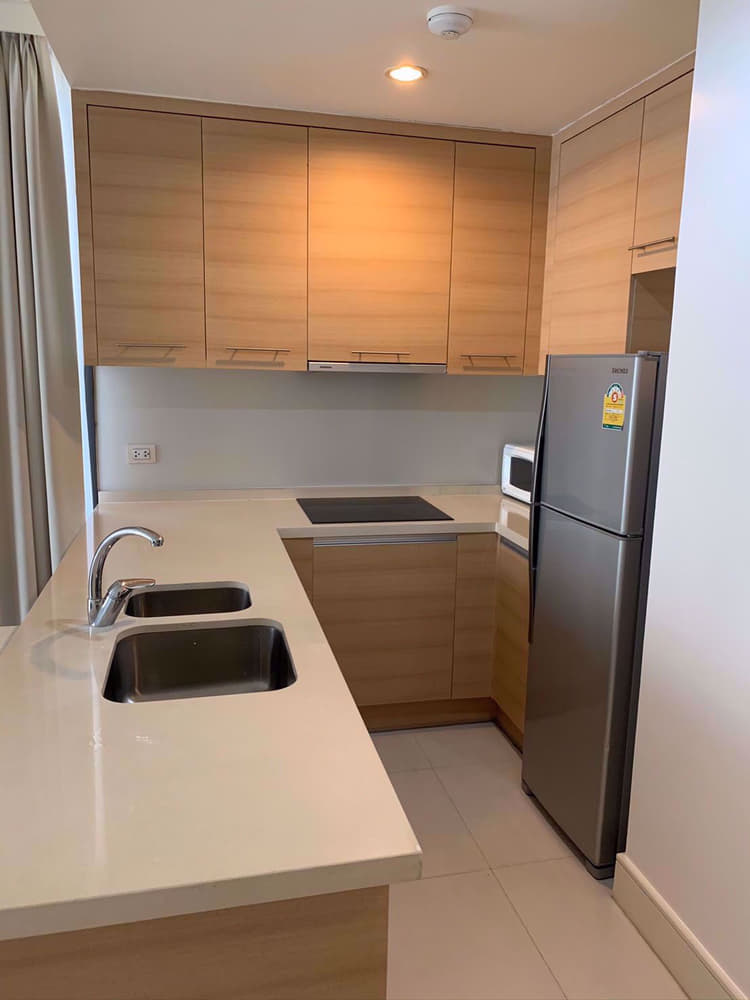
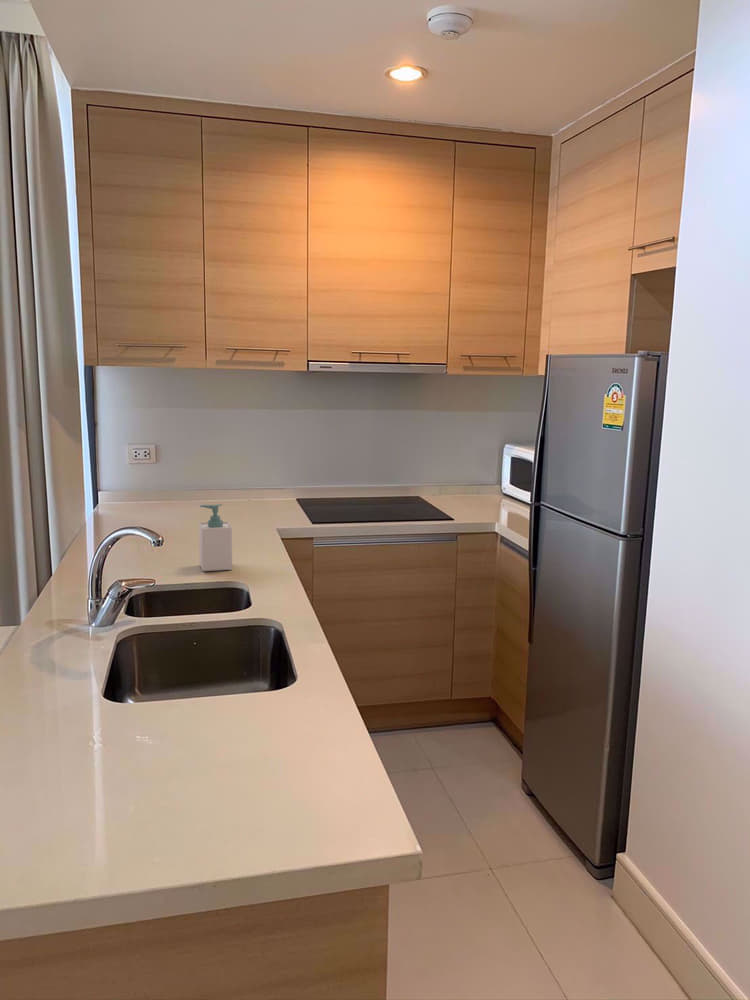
+ soap bottle (215, 535)
